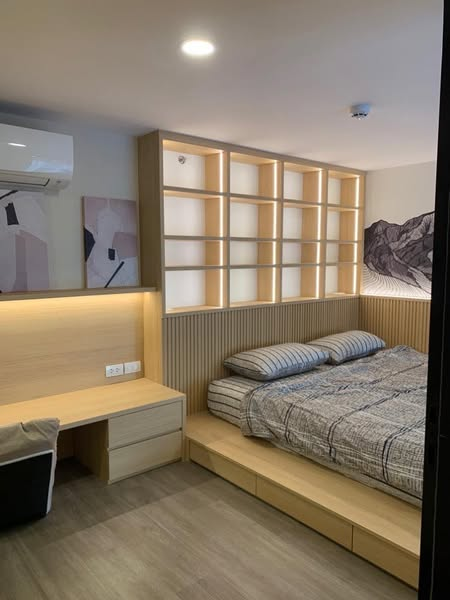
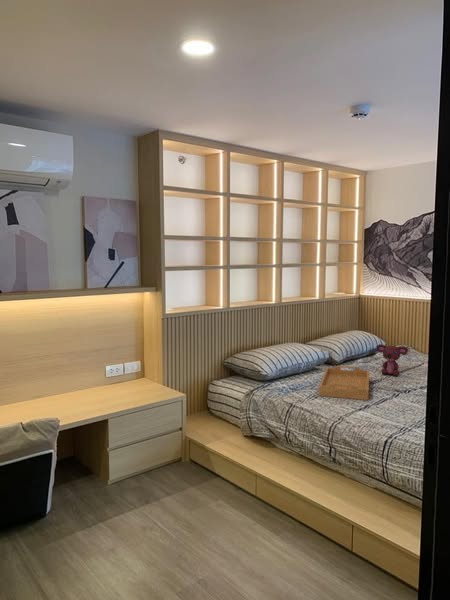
+ teddy bear (390, 360)
+ serving tray (345, 380)
